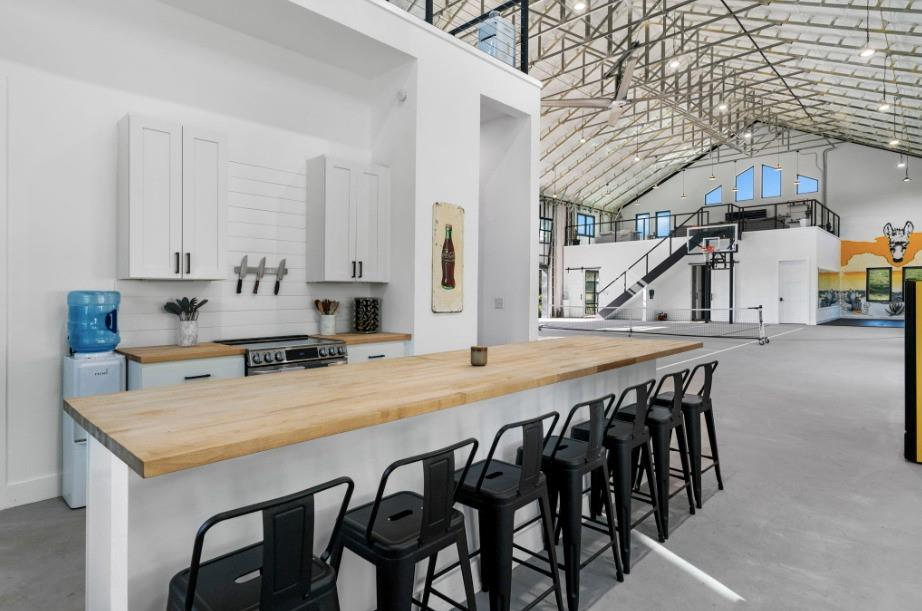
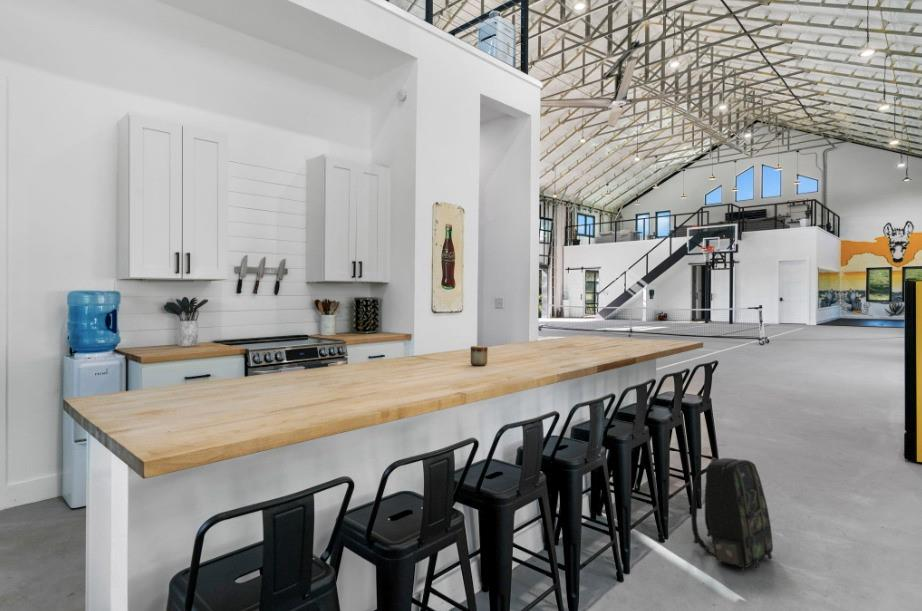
+ backpack (731, 506)
